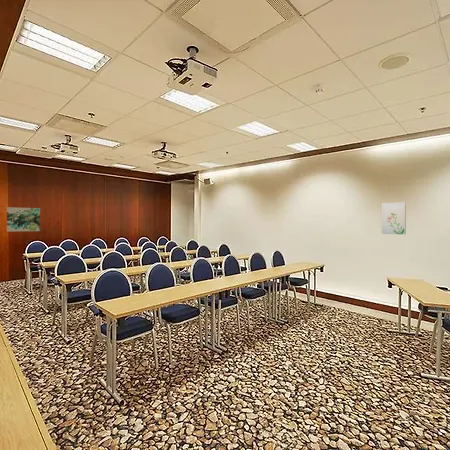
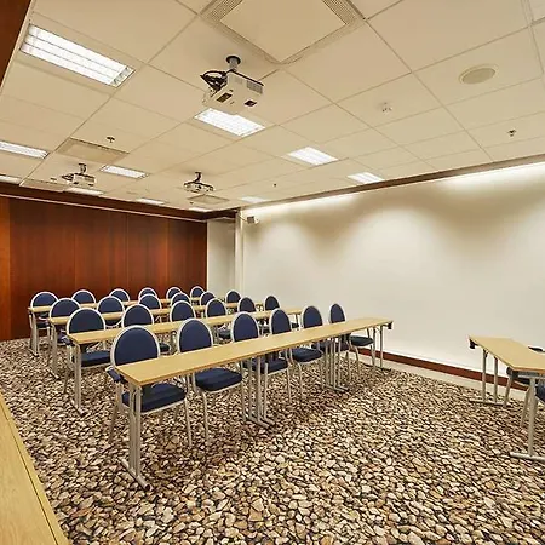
- wall art (23, 219)
- wall art (393, 218)
